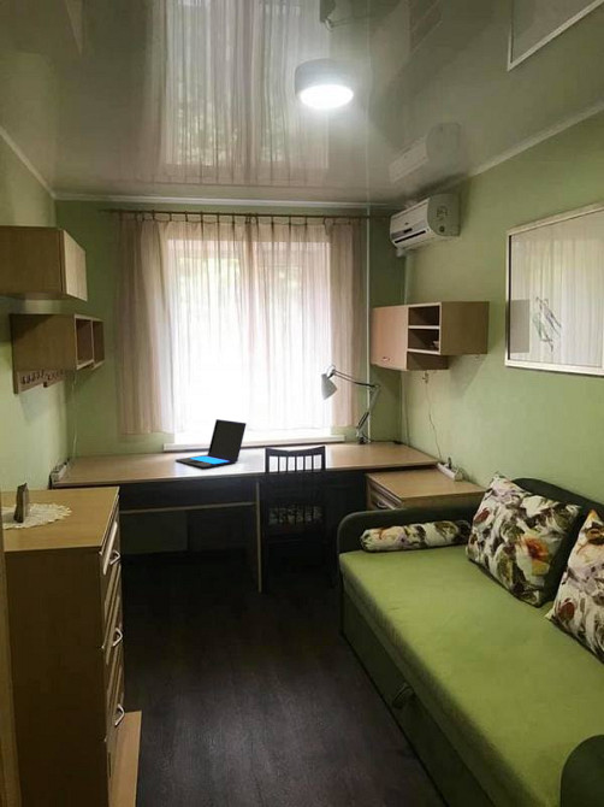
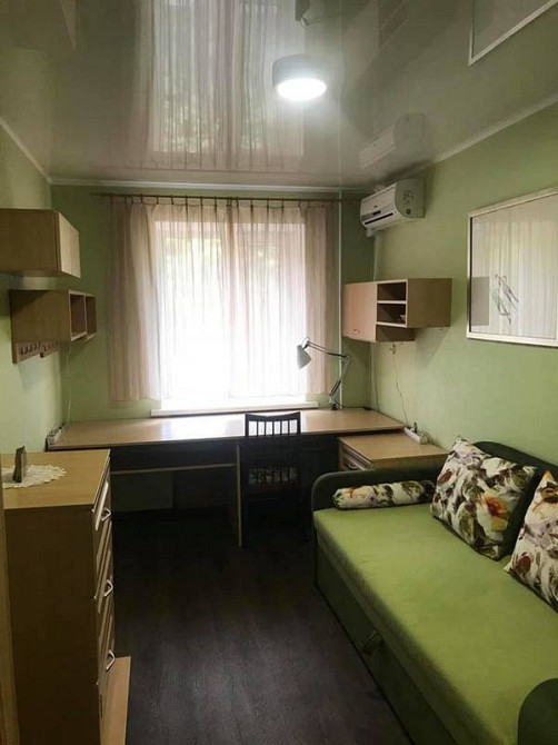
- laptop (211, 442)
